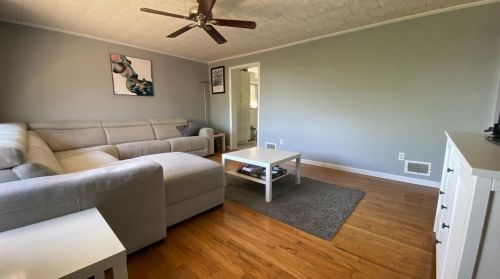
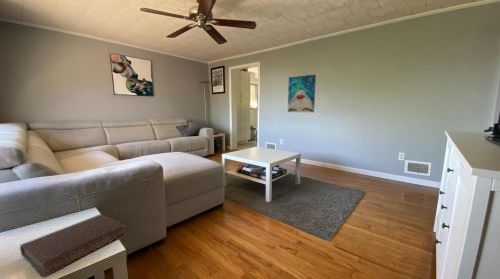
+ book (76, 238)
+ wall art (301, 94)
